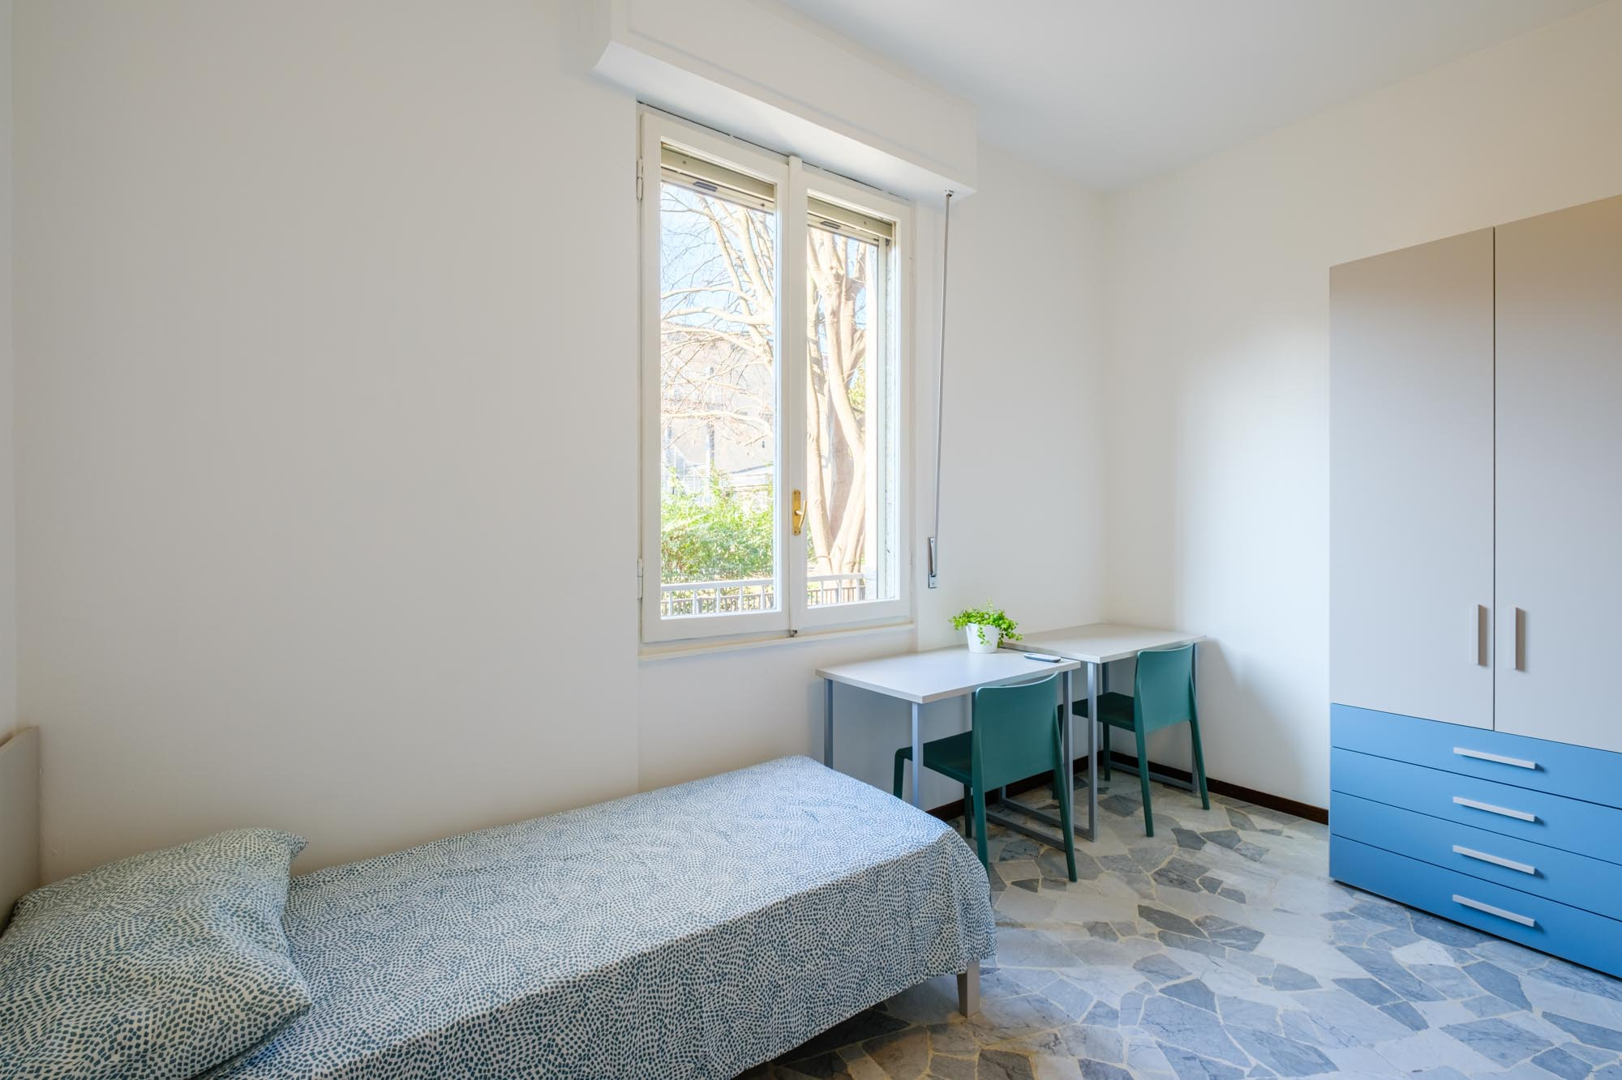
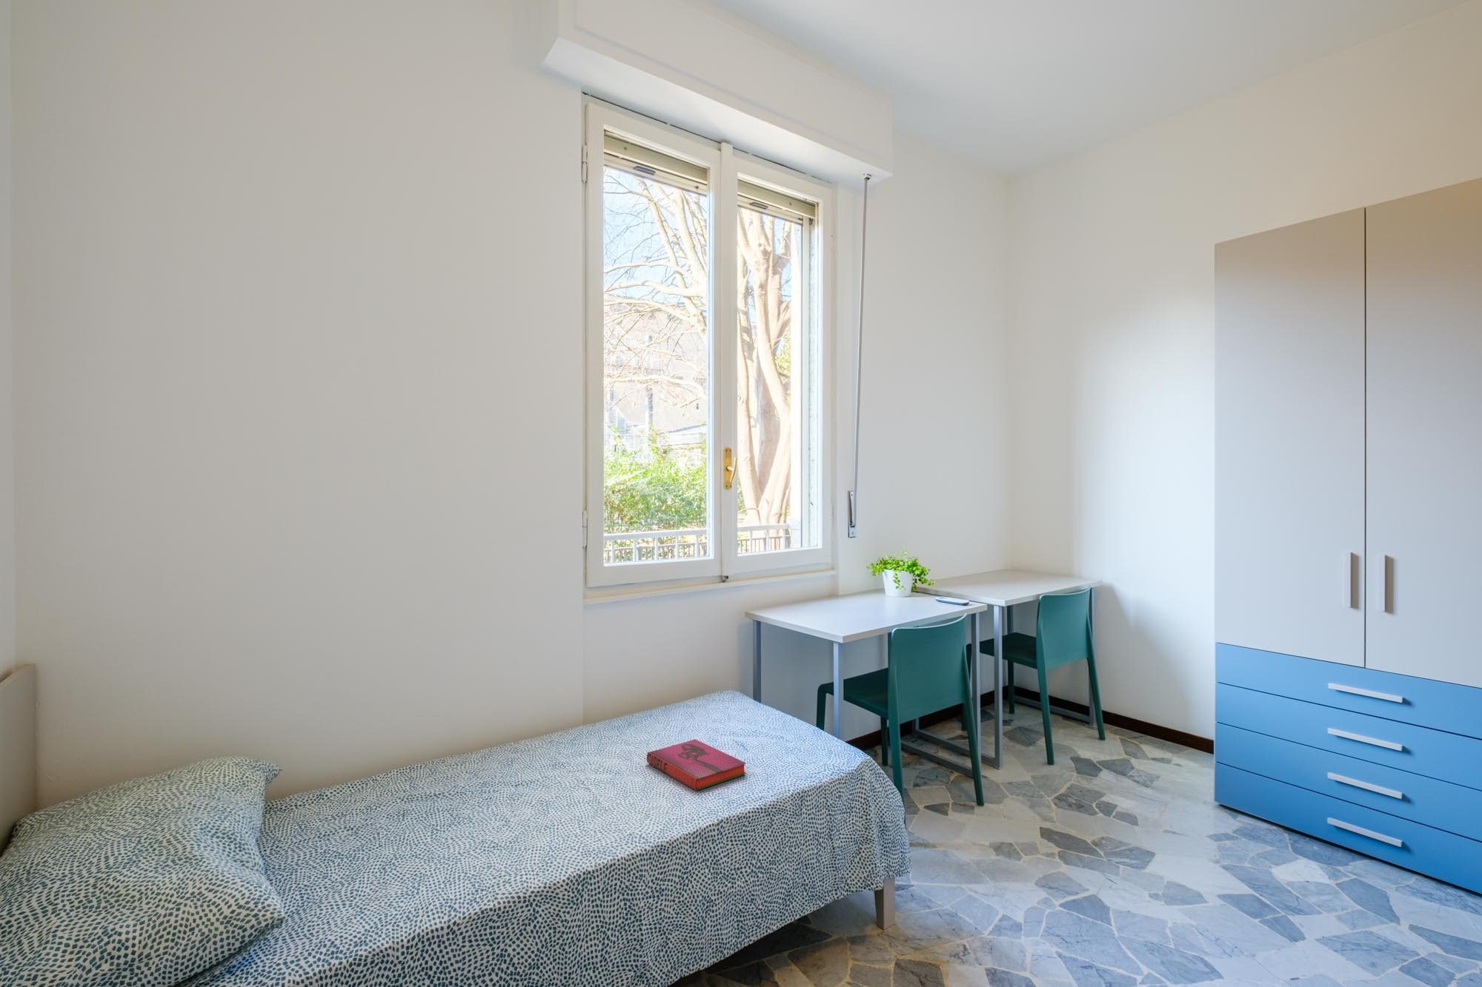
+ hardback book (695, 762)
